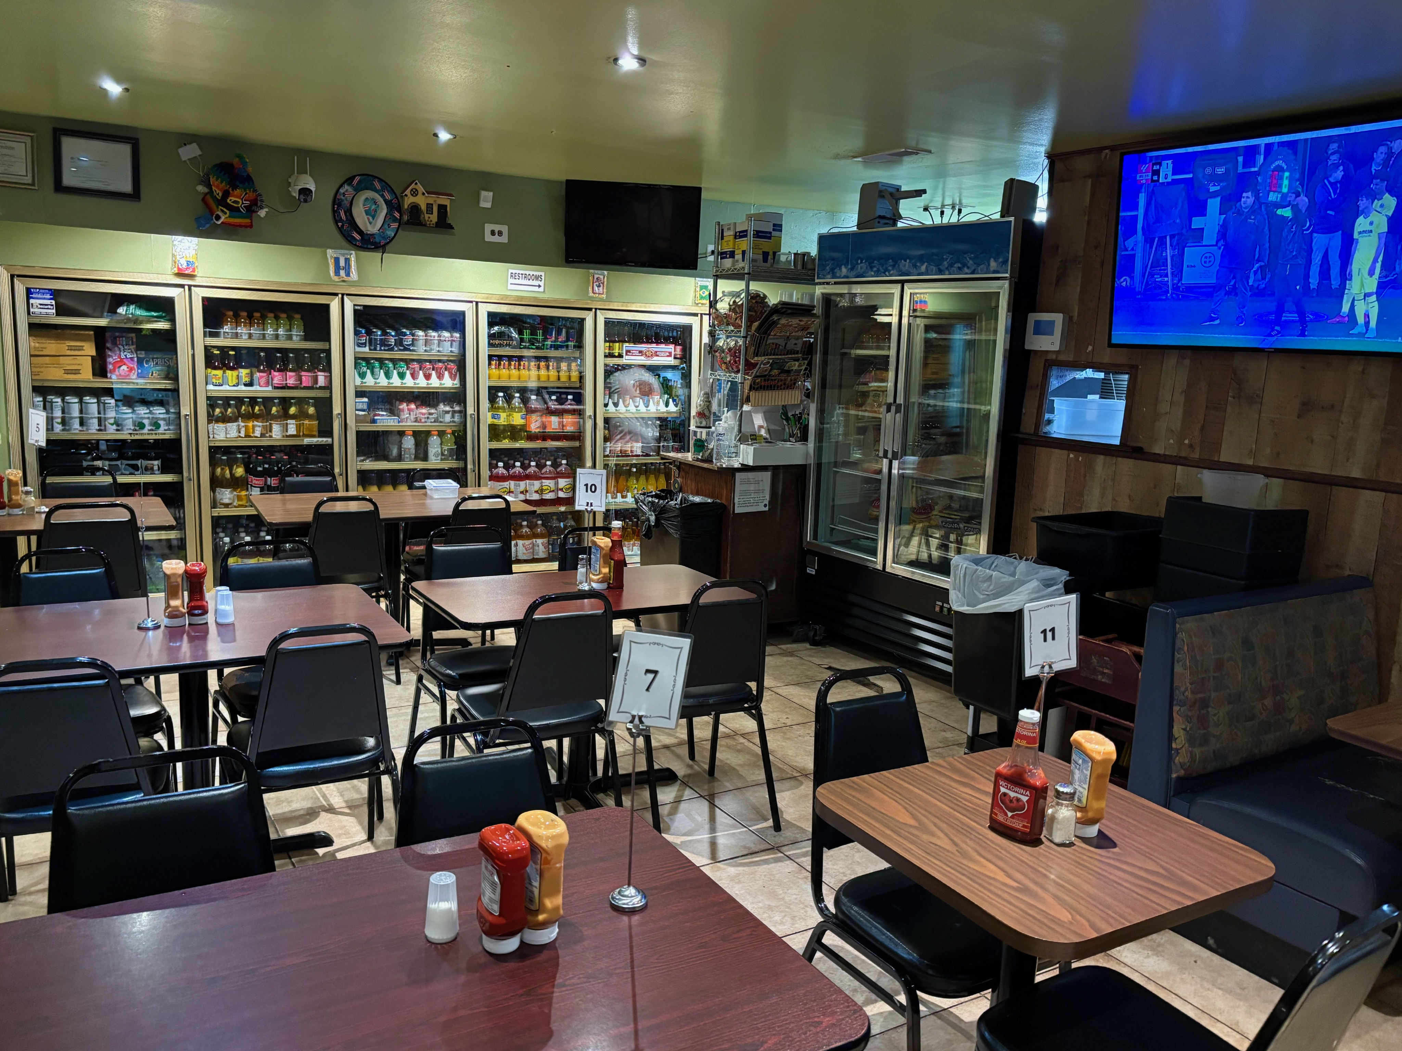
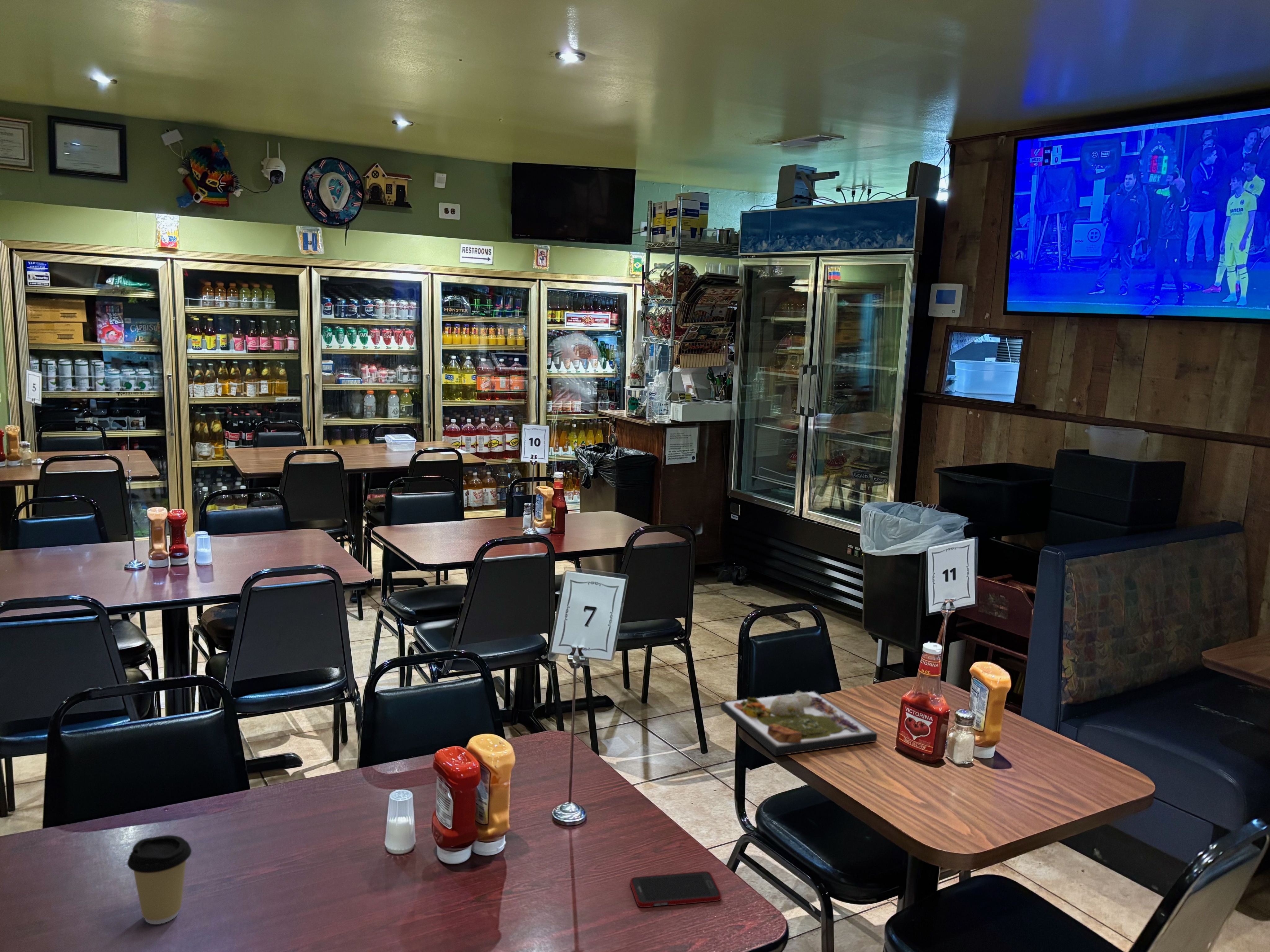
+ coffee cup (161, 880)
+ cell phone (675, 889)
+ dinner plate (797, 715)
